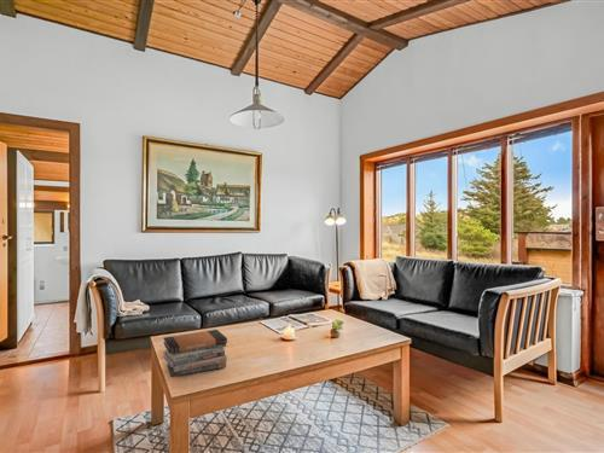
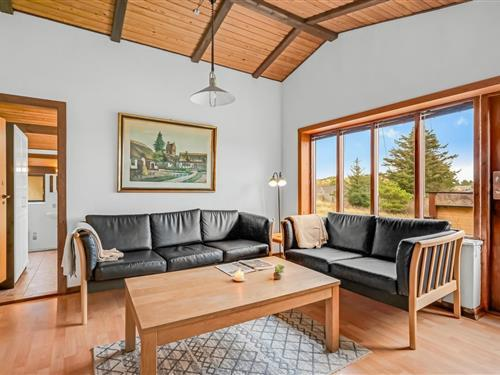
- book stack (194, 352)
